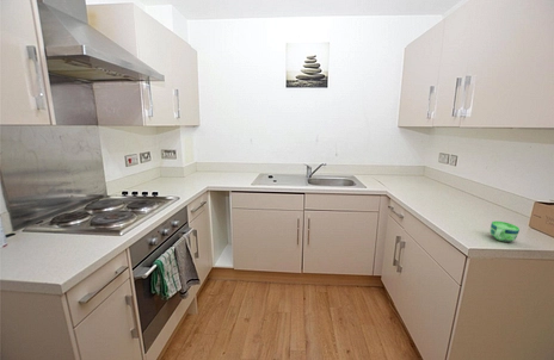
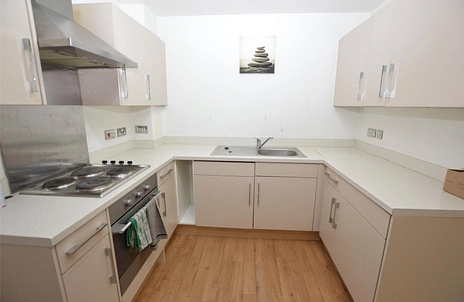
- cup (503, 232)
